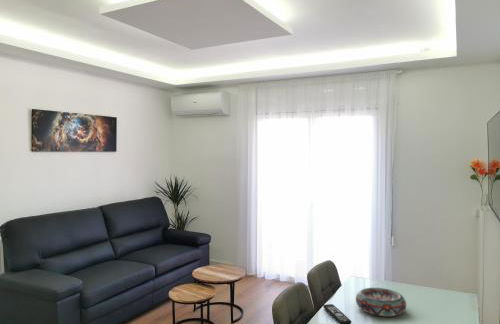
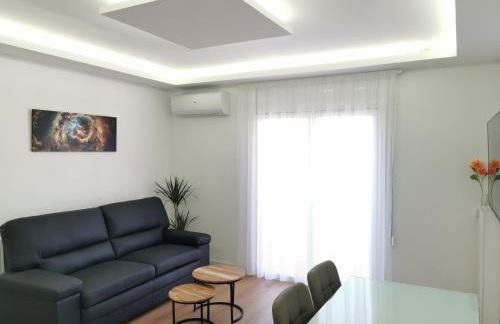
- remote control (336, 314)
- decorative bowl (380, 301)
